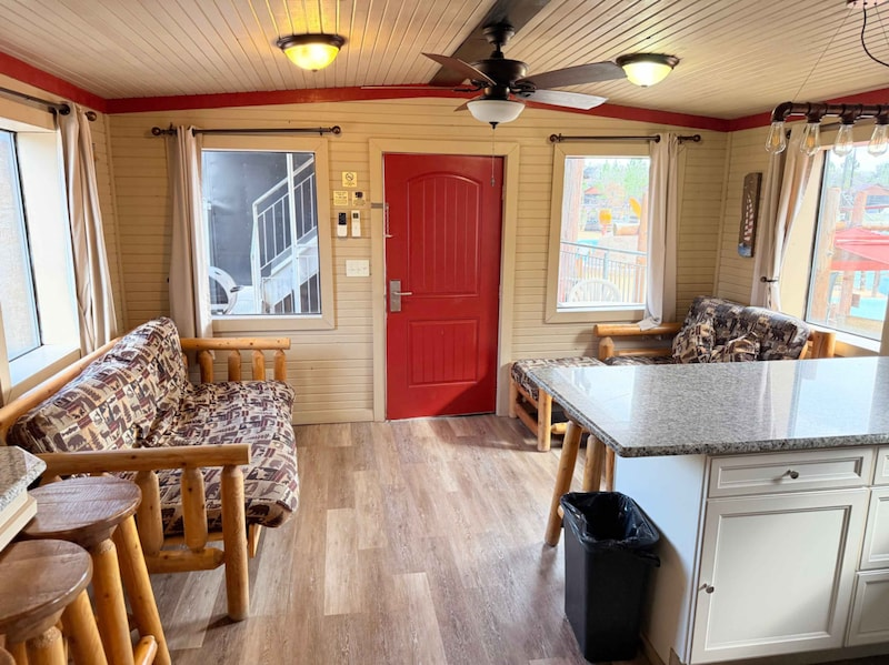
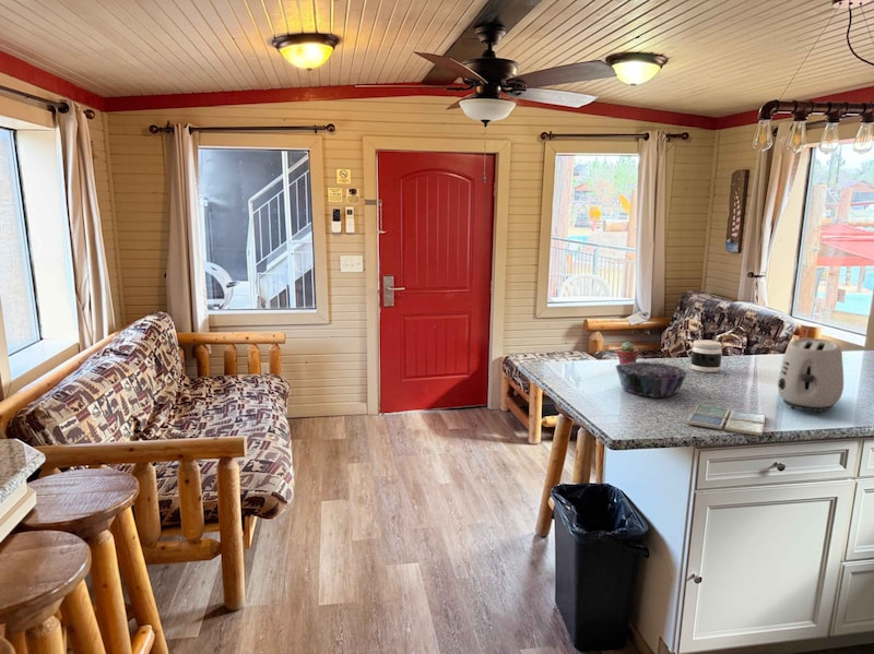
+ toaster (810, 374)
+ jar (706, 355)
+ decorative bowl (650, 379)
+ drink coaster (725, 418)
+ potted succulent (627, 355)
